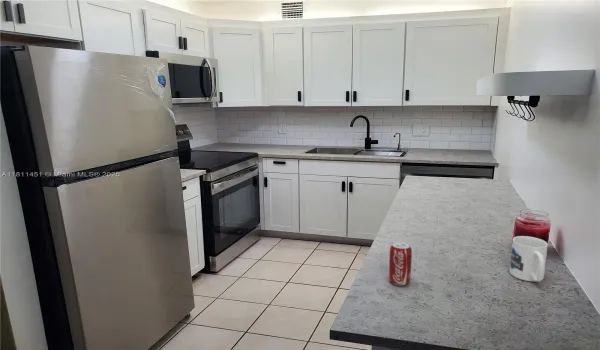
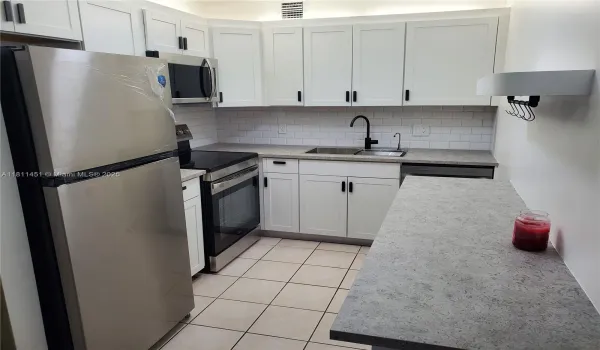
- beverage can (400, 263)
- mug (529, 260)
